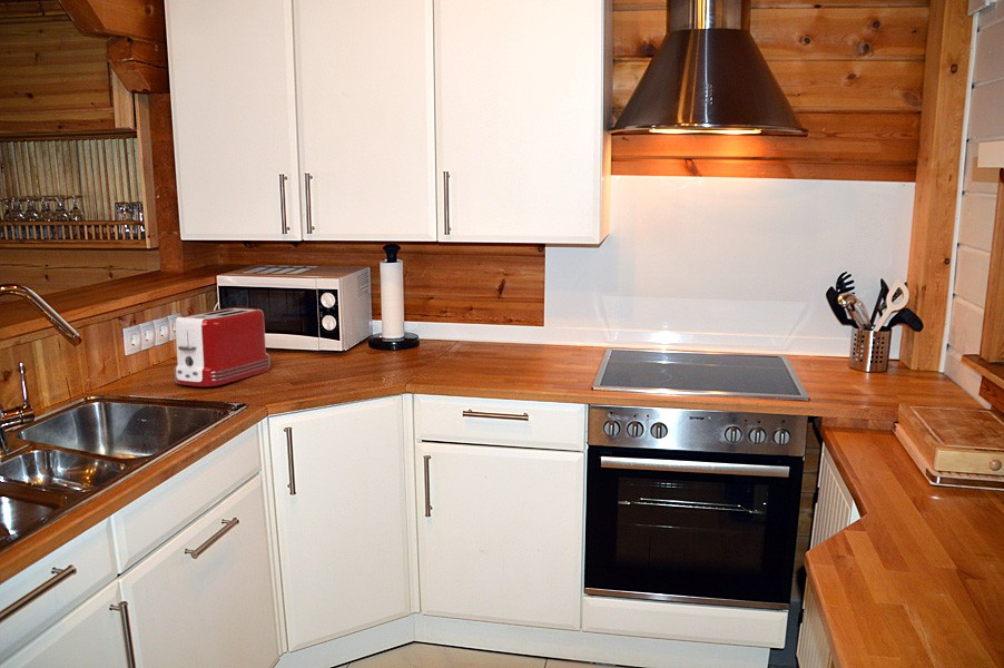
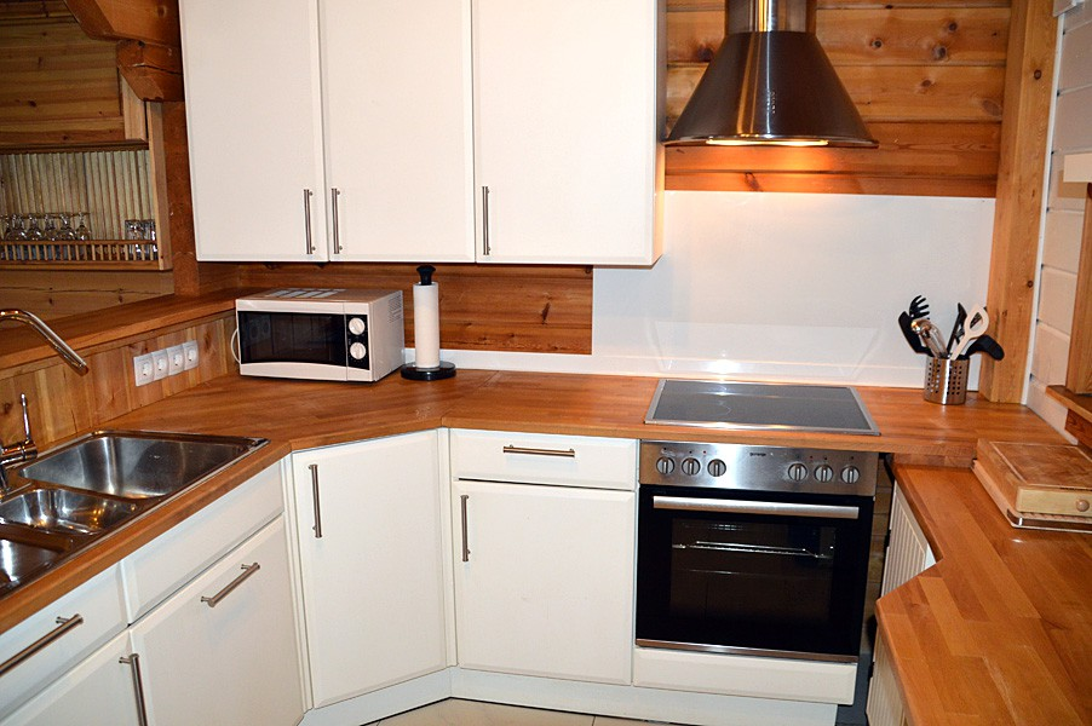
- toaster (222, 344)
